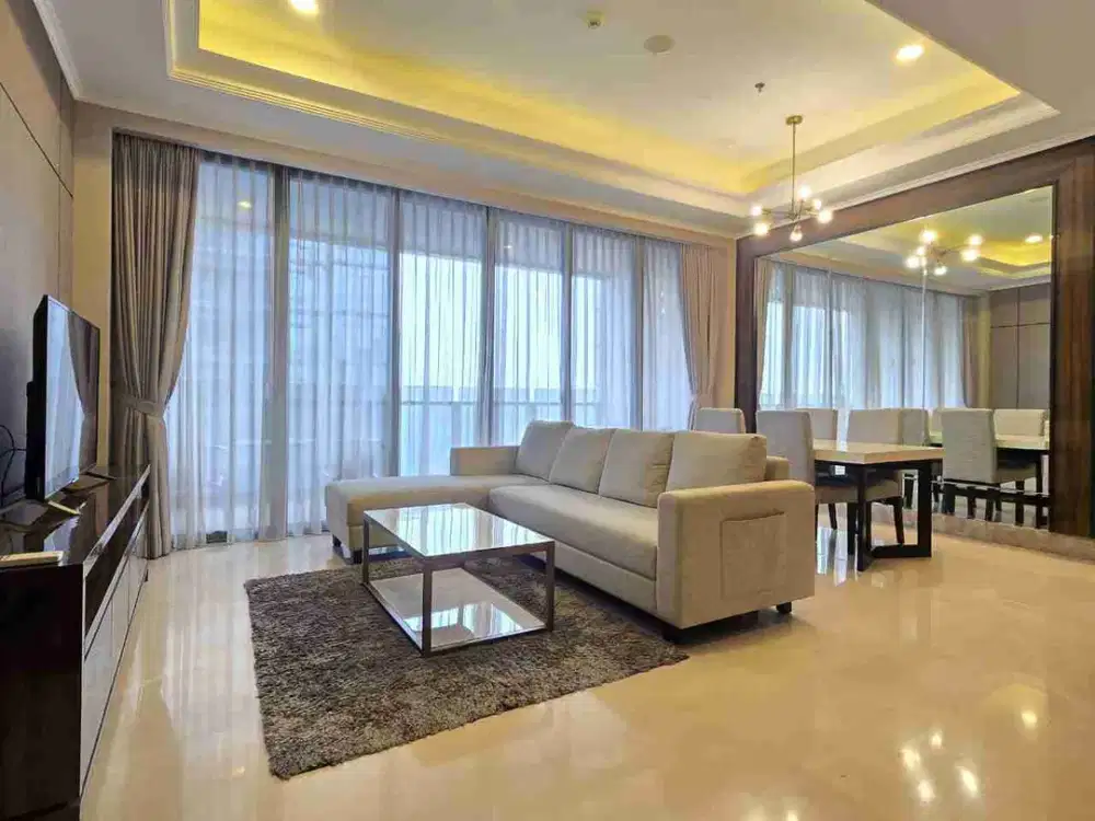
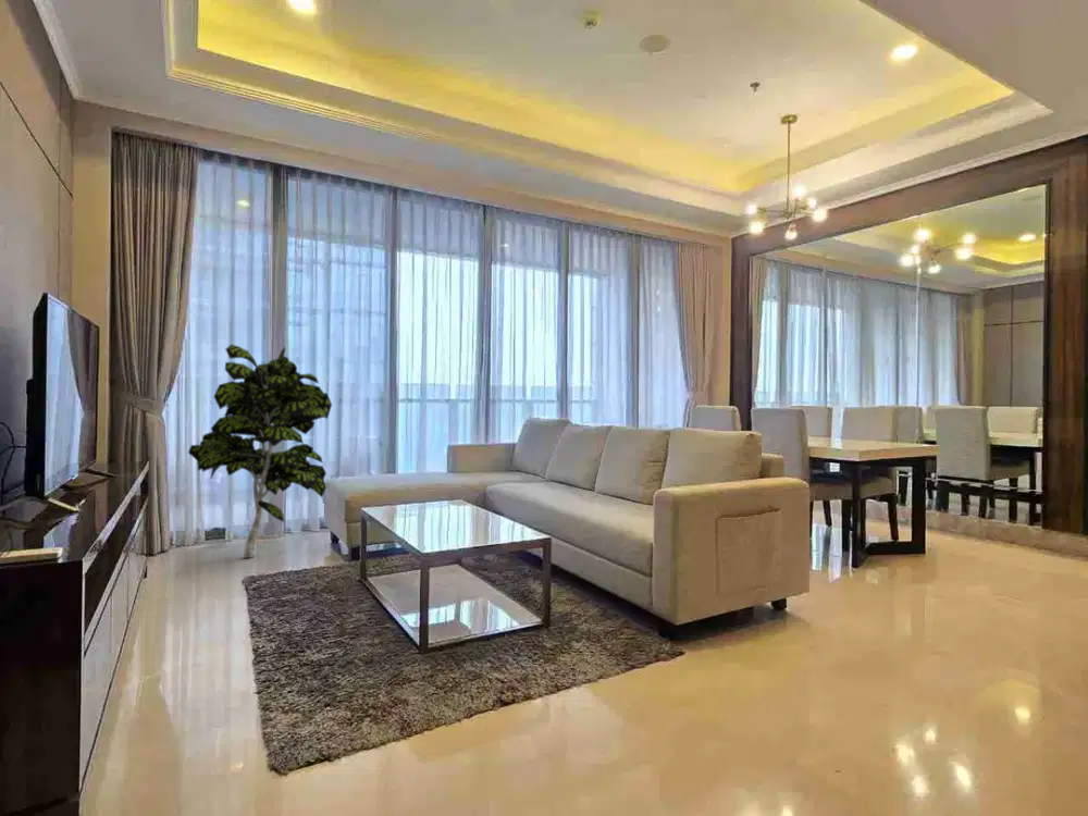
+ indoor plant (261, 450)
